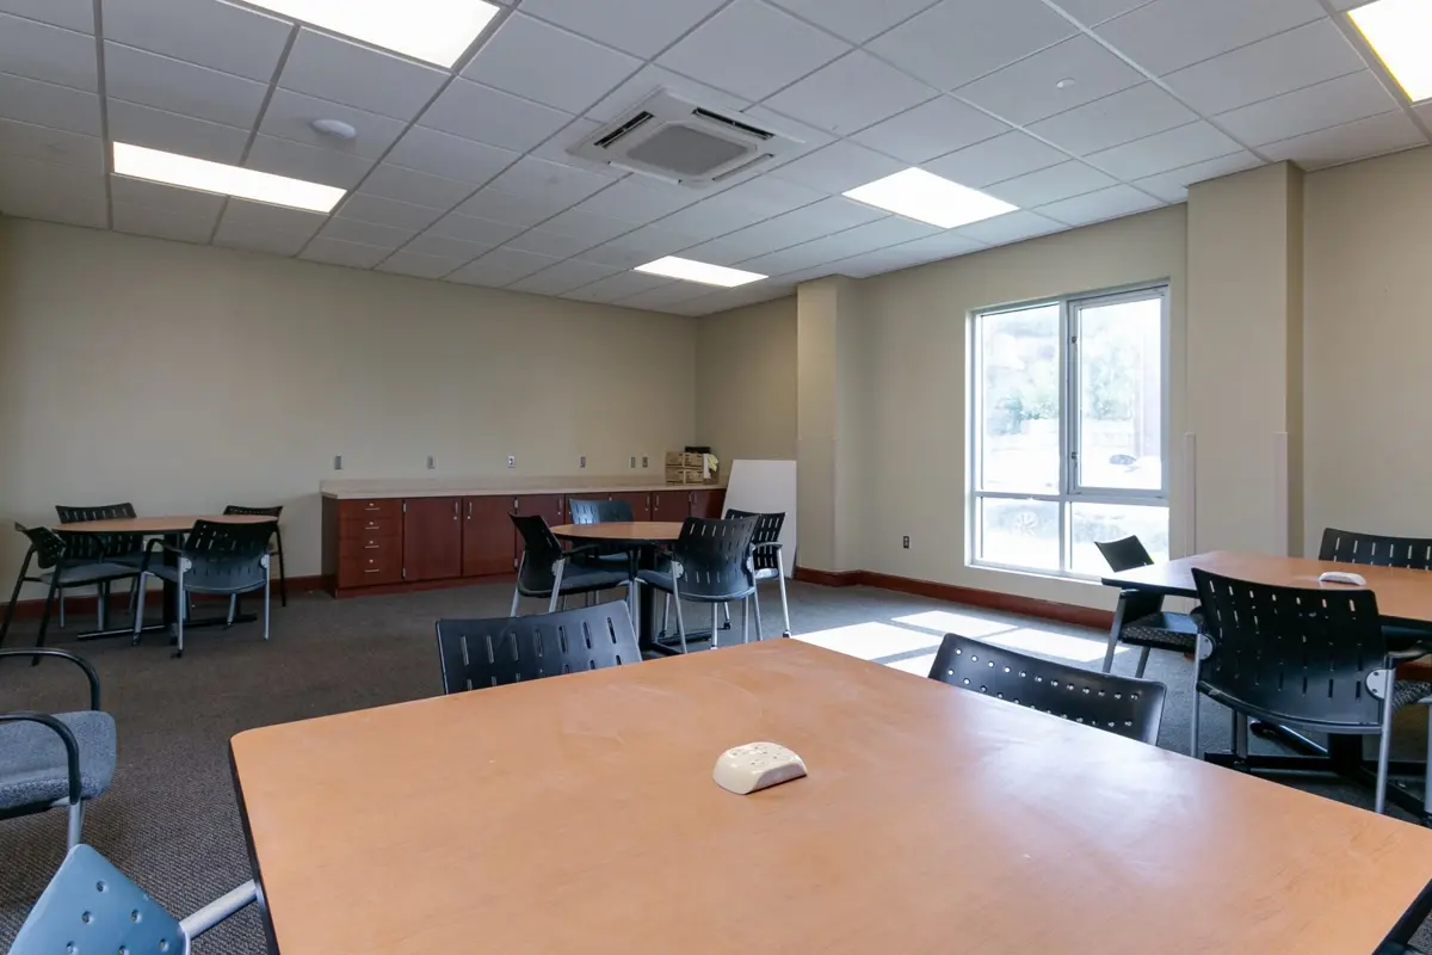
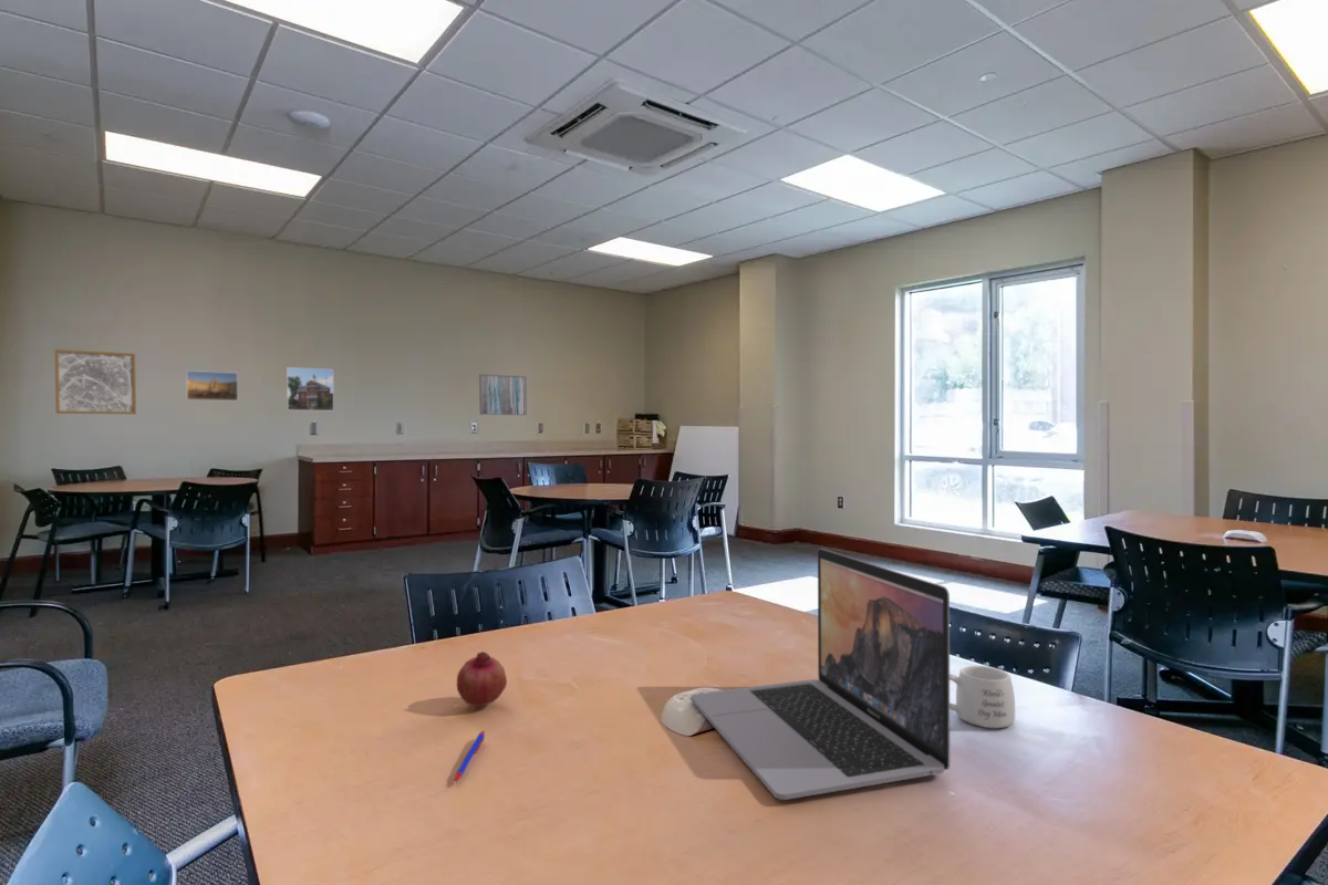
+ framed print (212, 386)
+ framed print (310, 389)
+ mug (974, 695)
+ pen (469, 754)
+ wall art (502, 395)
+ fruit (481, 676)
+ laptop (818, 652)
+ wall art (96, 383)
